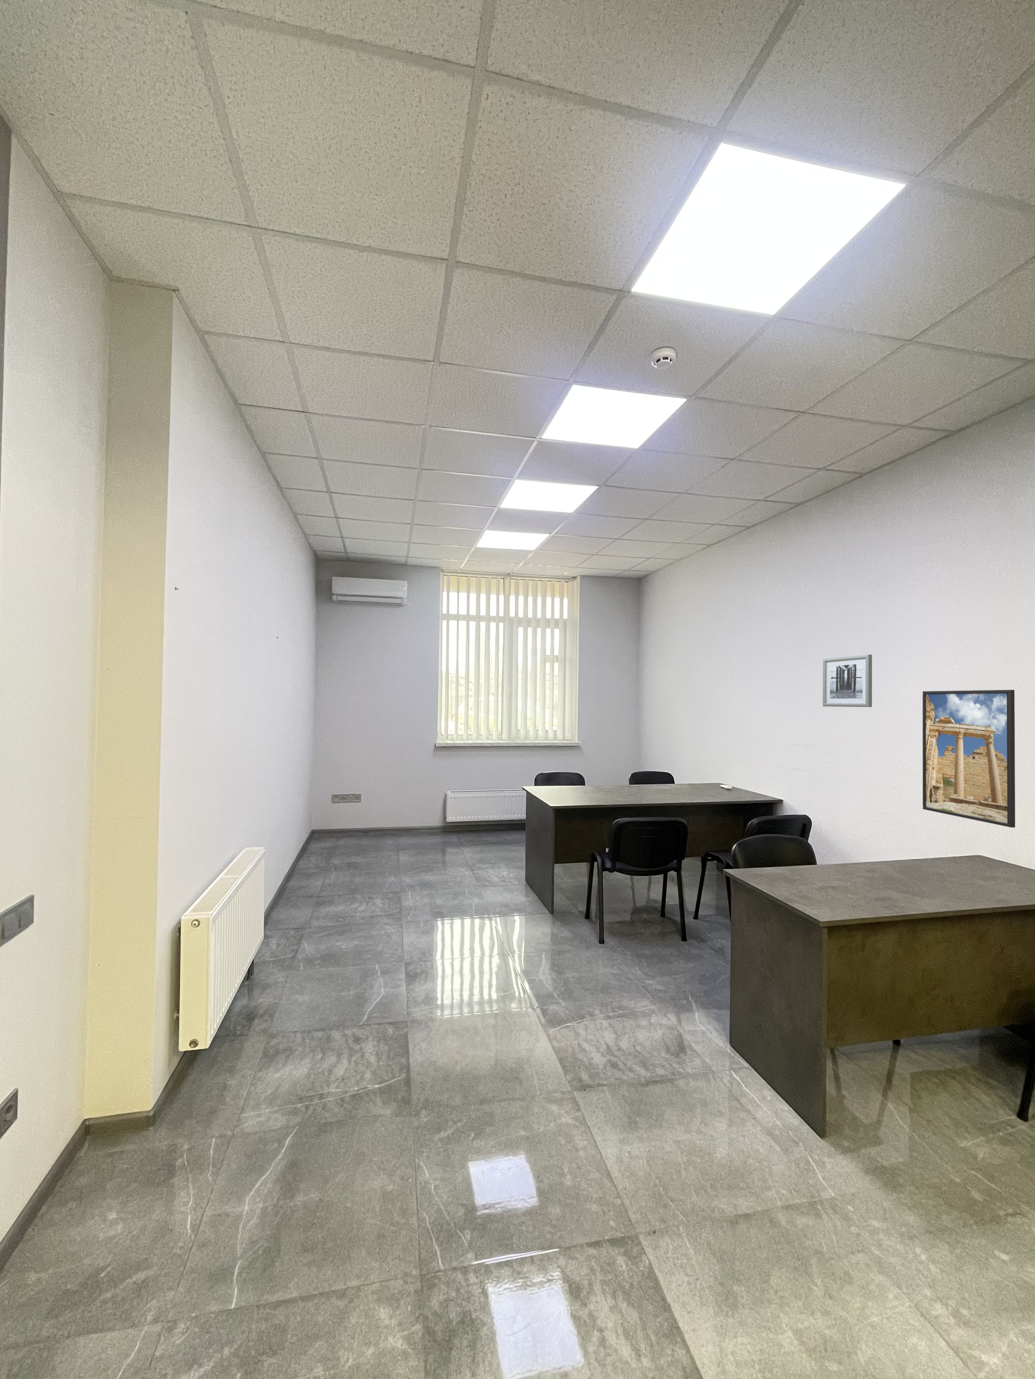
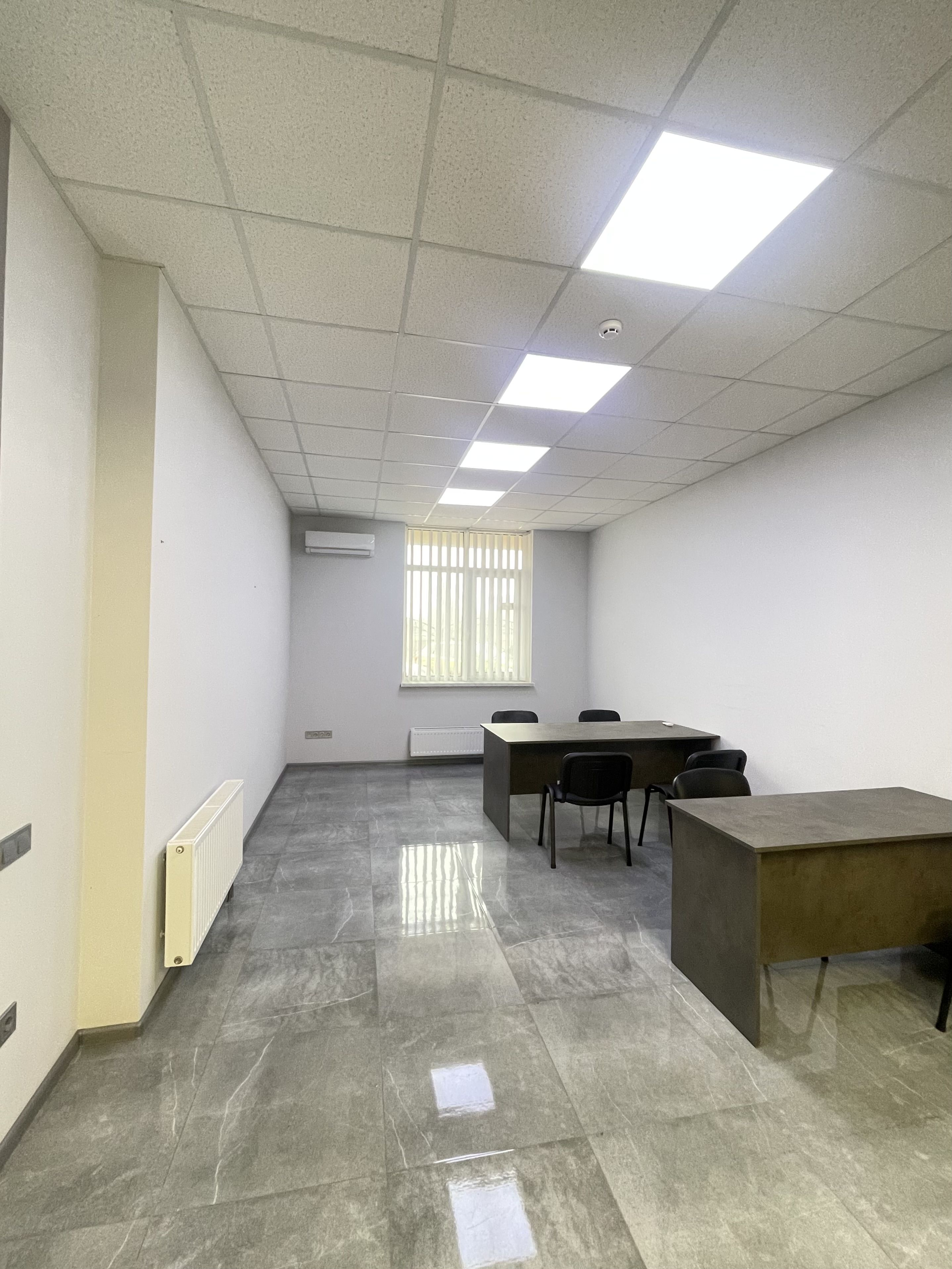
- wall art (846, 681)
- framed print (965, 754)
